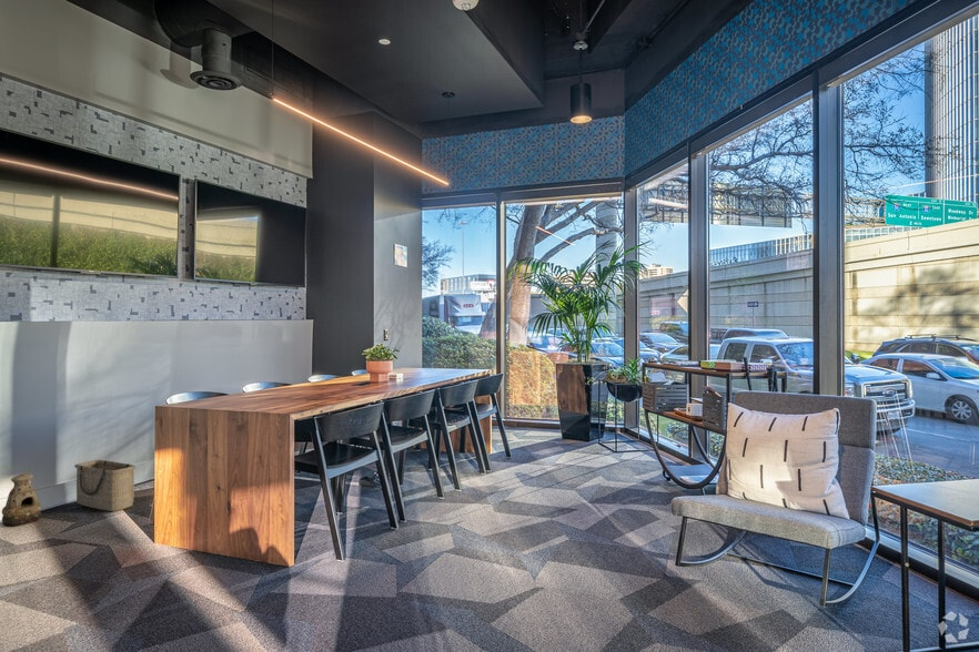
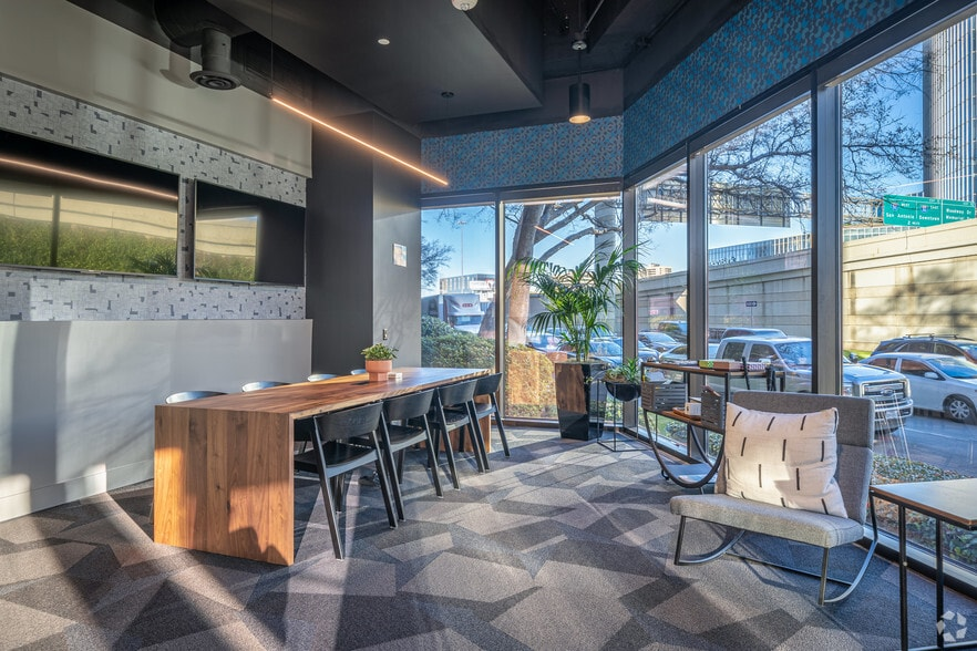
- basket (104, 485)
- lantern (21, 498)
